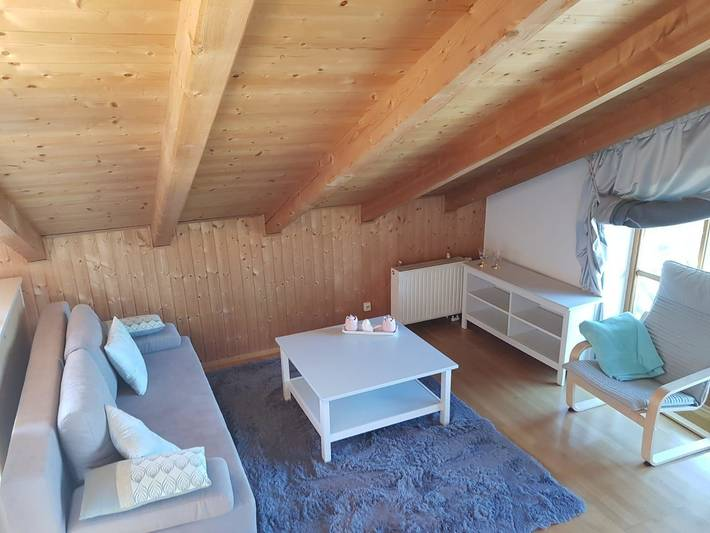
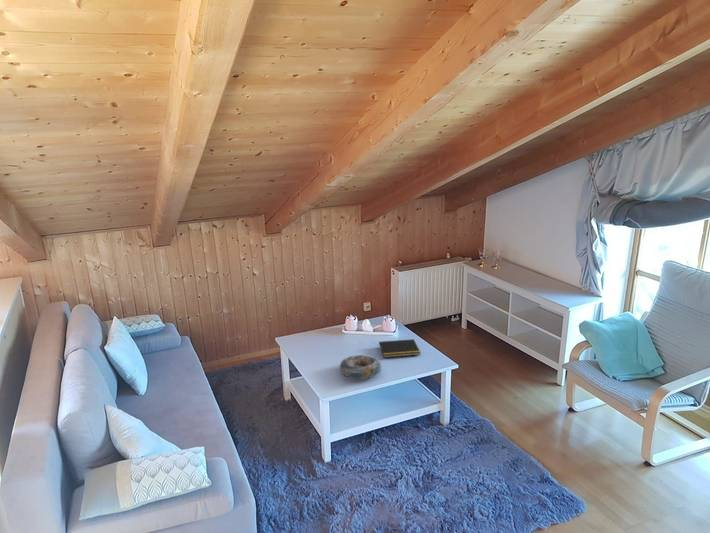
+ decorative bowl (360, 366)
+ notepad (399, 348)
